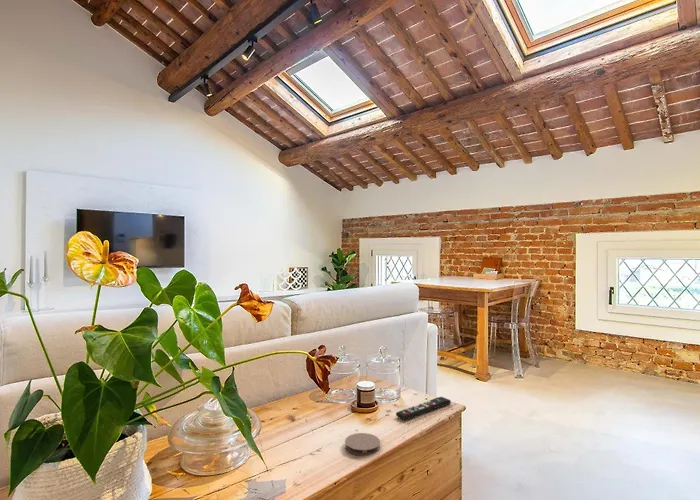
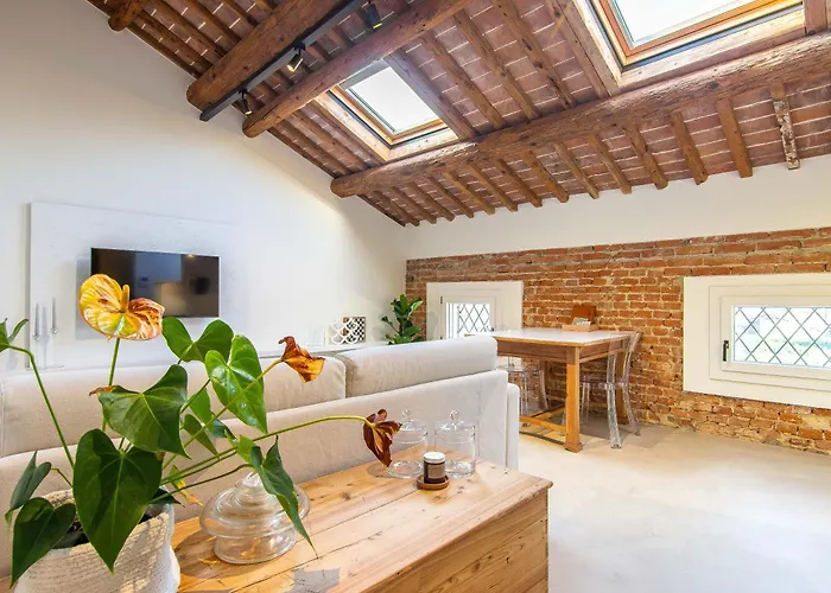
- remote control (424, 407)
- coaster (362, 443)
